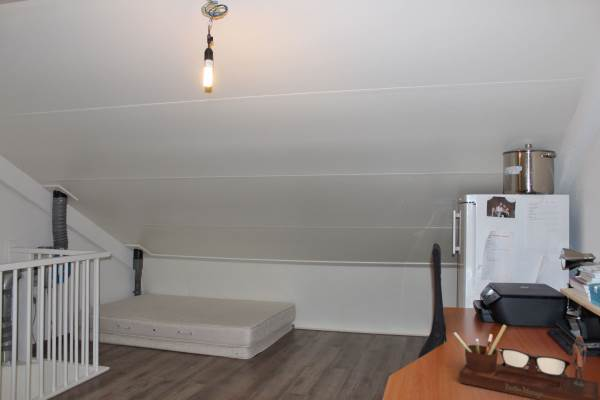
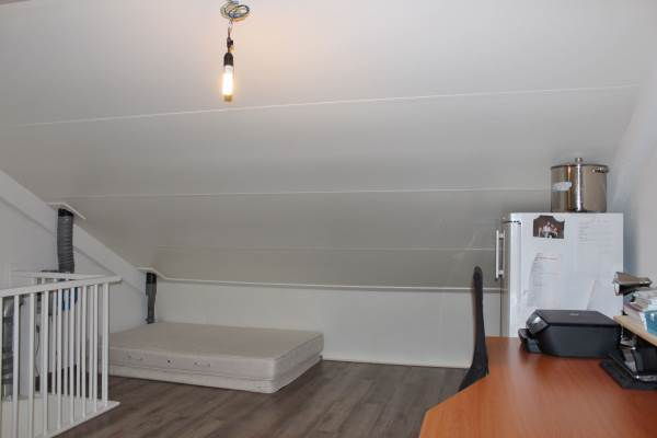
- desk organizer (521, 357)
